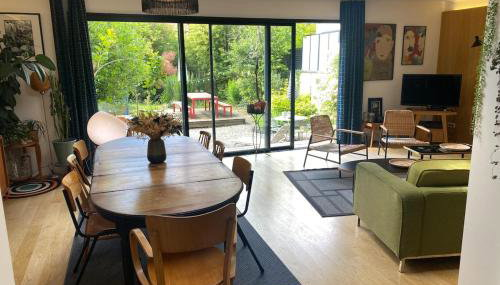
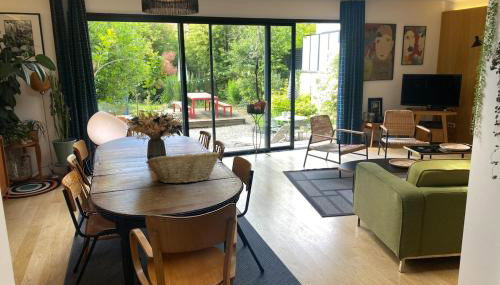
+ fruit basket (183, 164)
